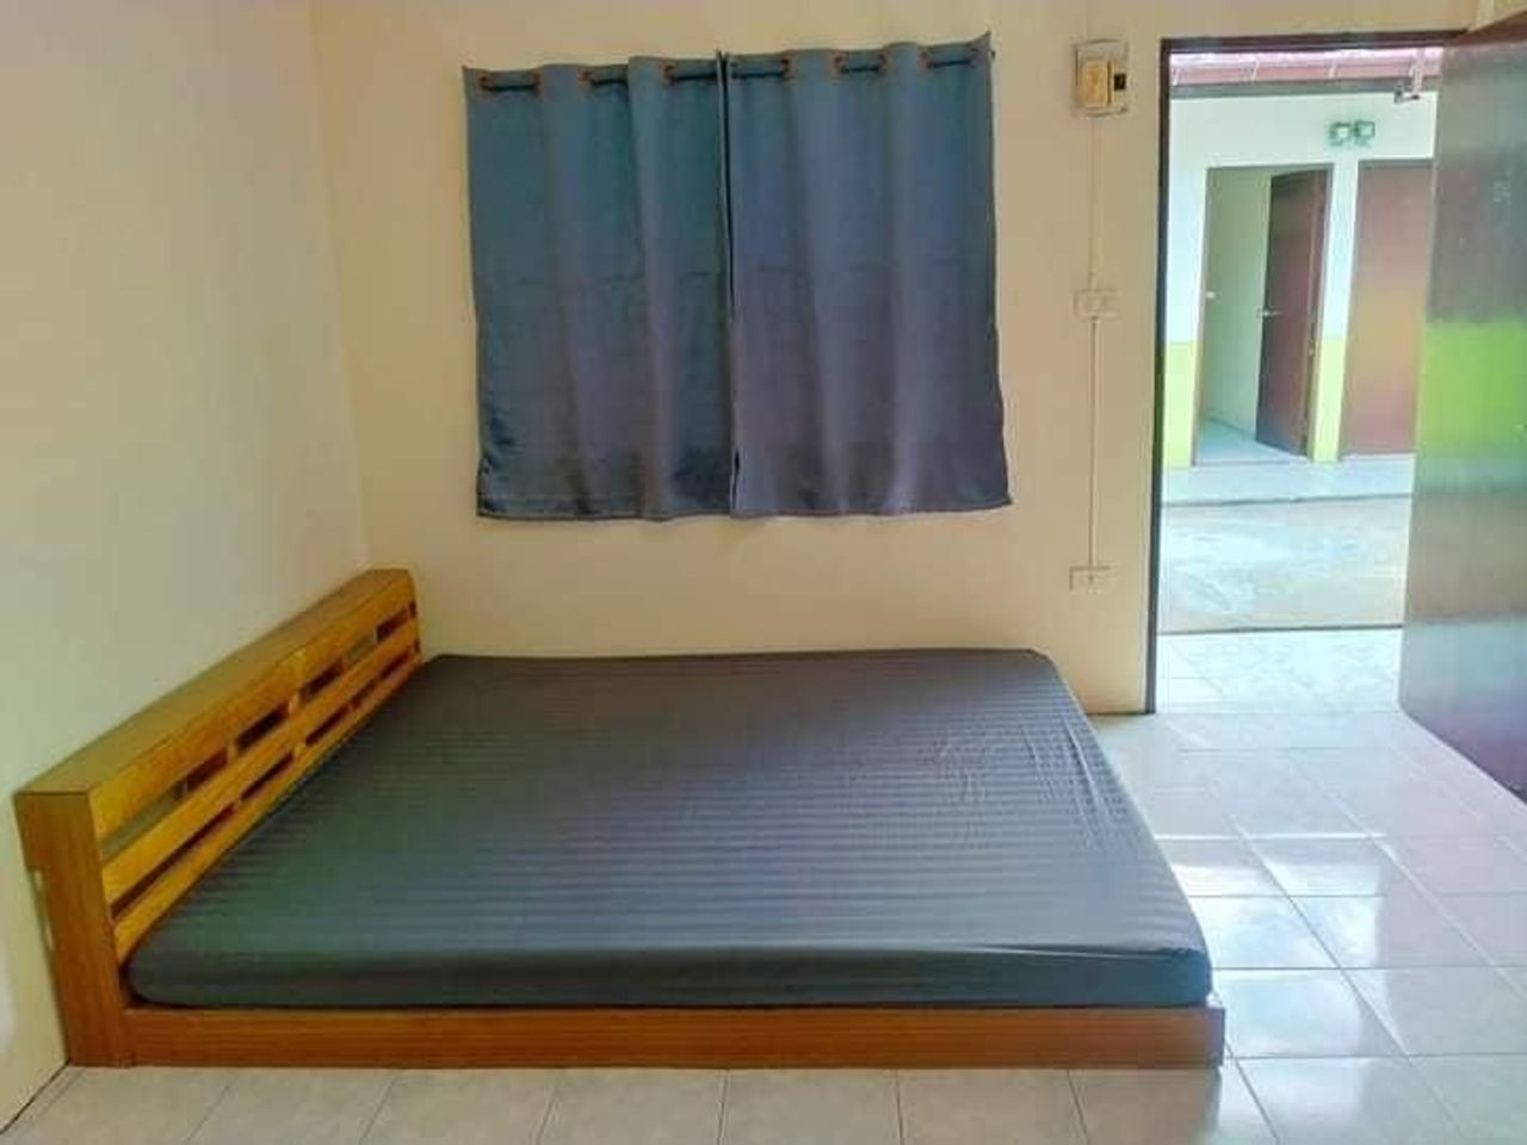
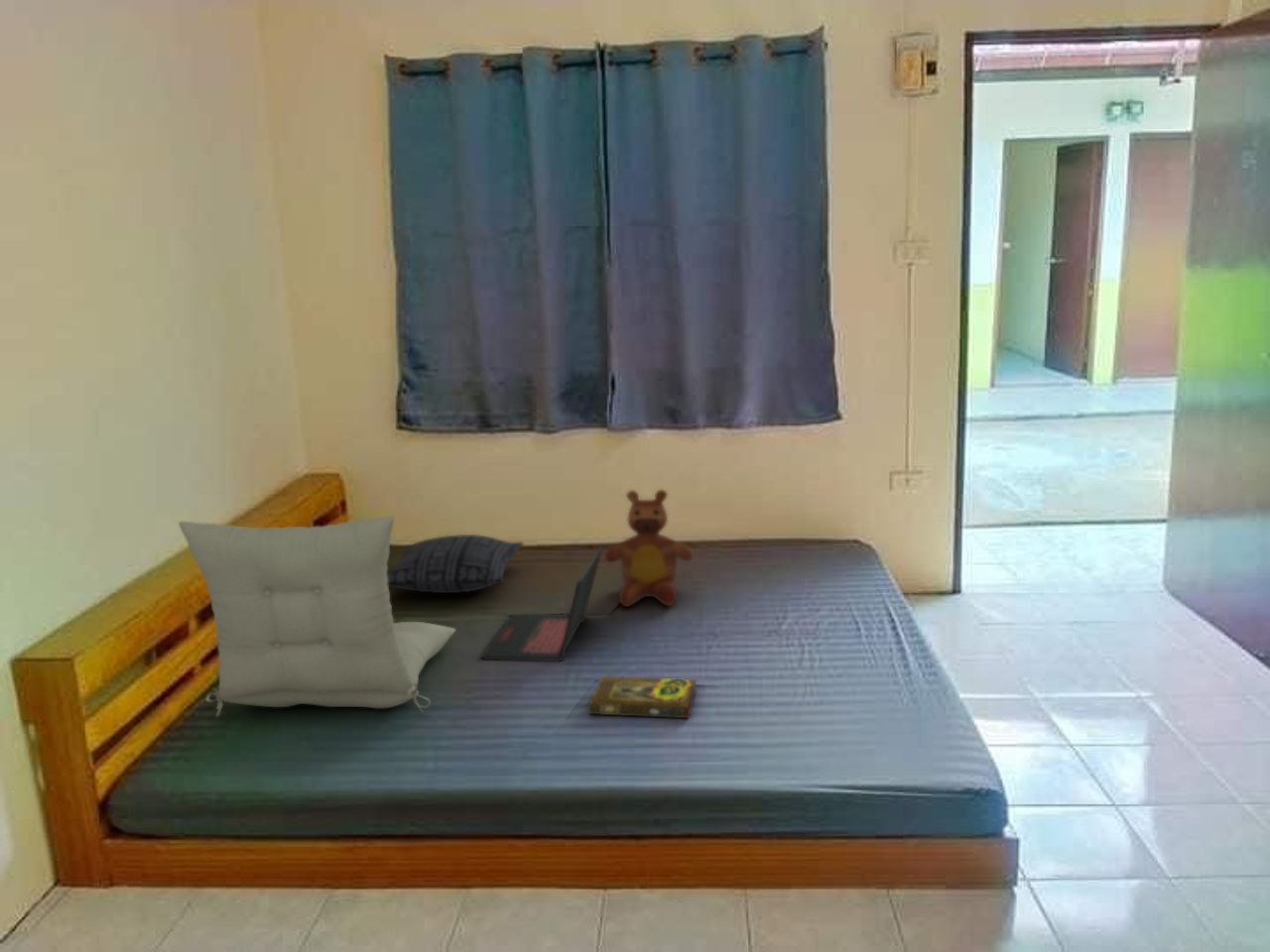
+ teddy bear (647, 545)
+ seat cushion (331, 594)
+ book (643, 697)
+ pillow (451, 563)
+ laptop (544, 614)
